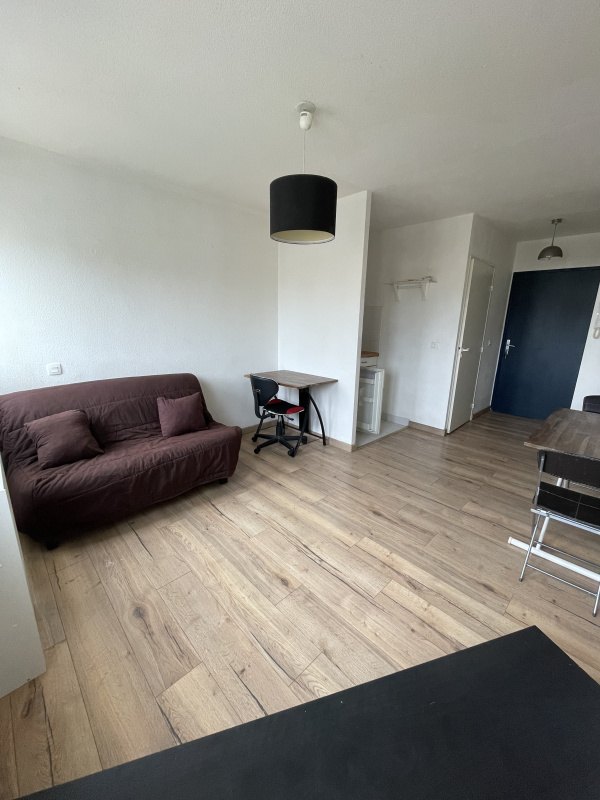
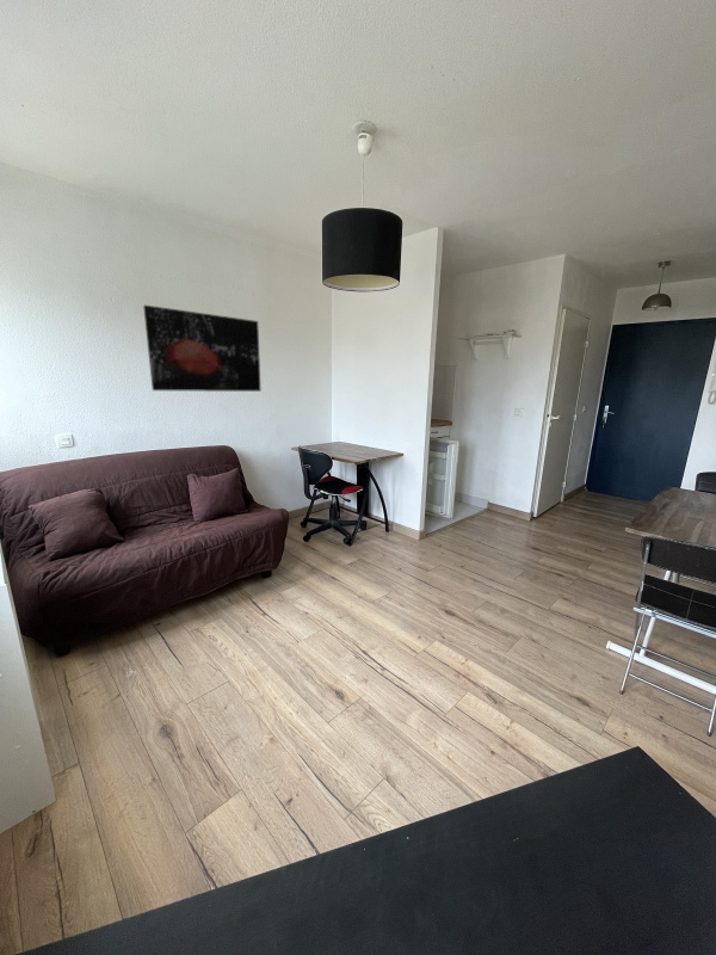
+ wall art (209, 353)
